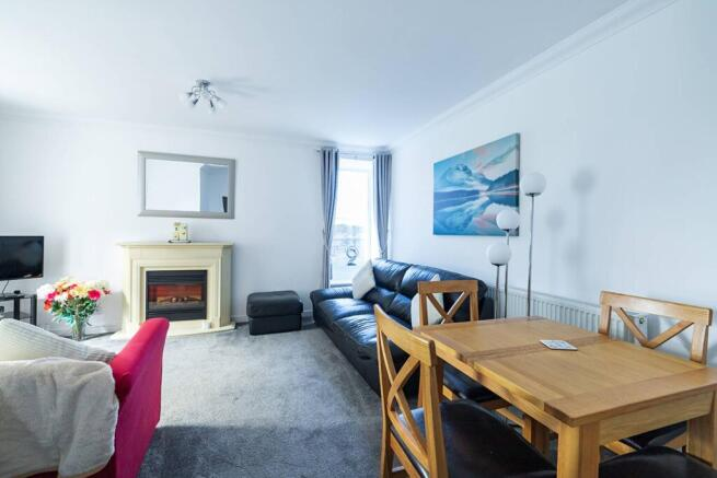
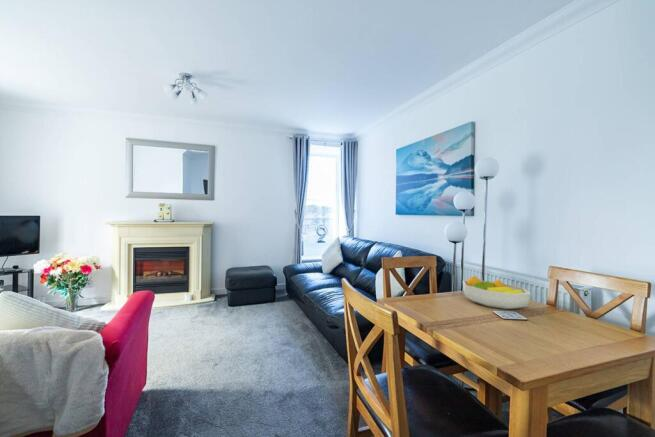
+ fruit bowl (493, 291)
